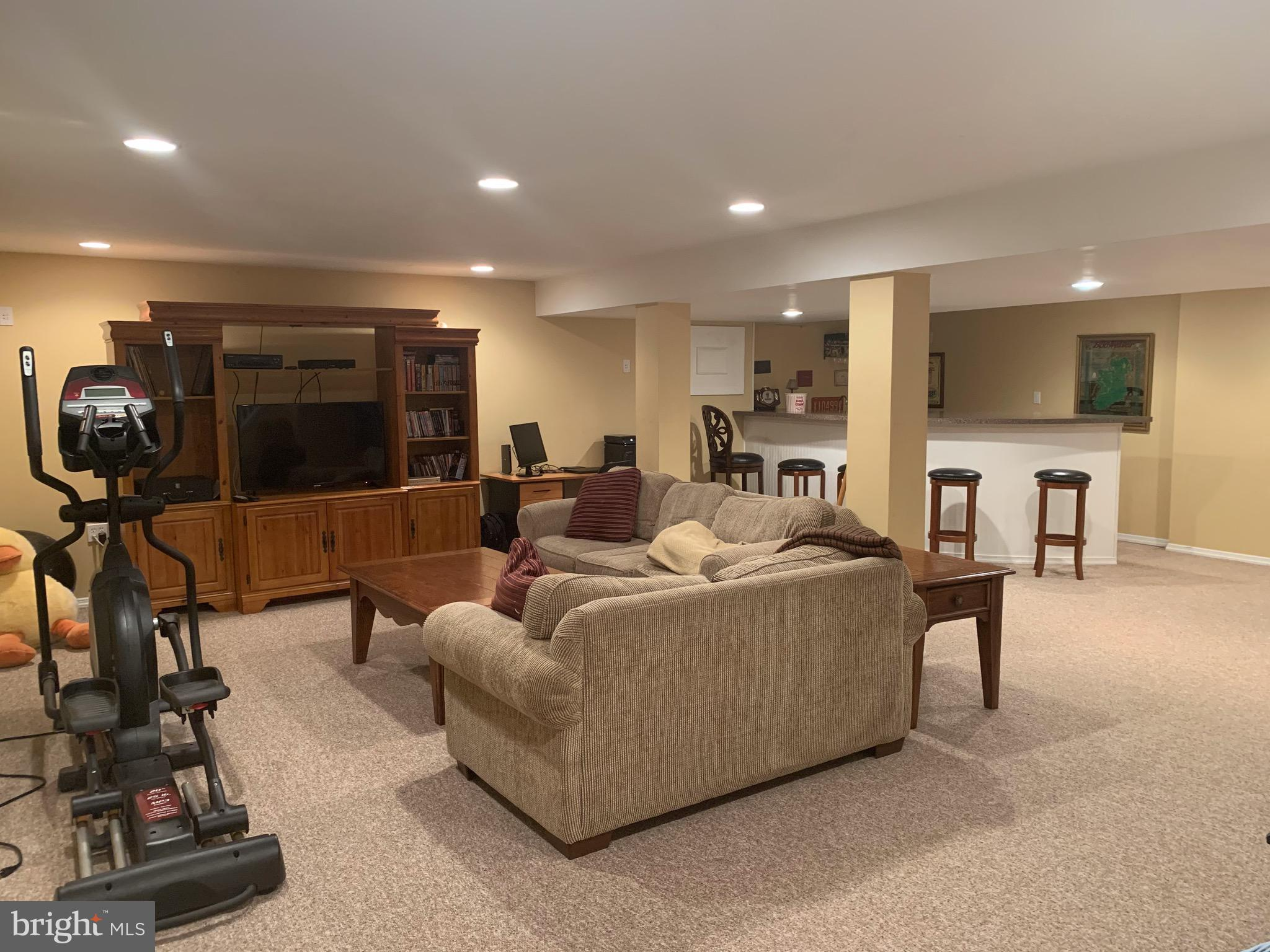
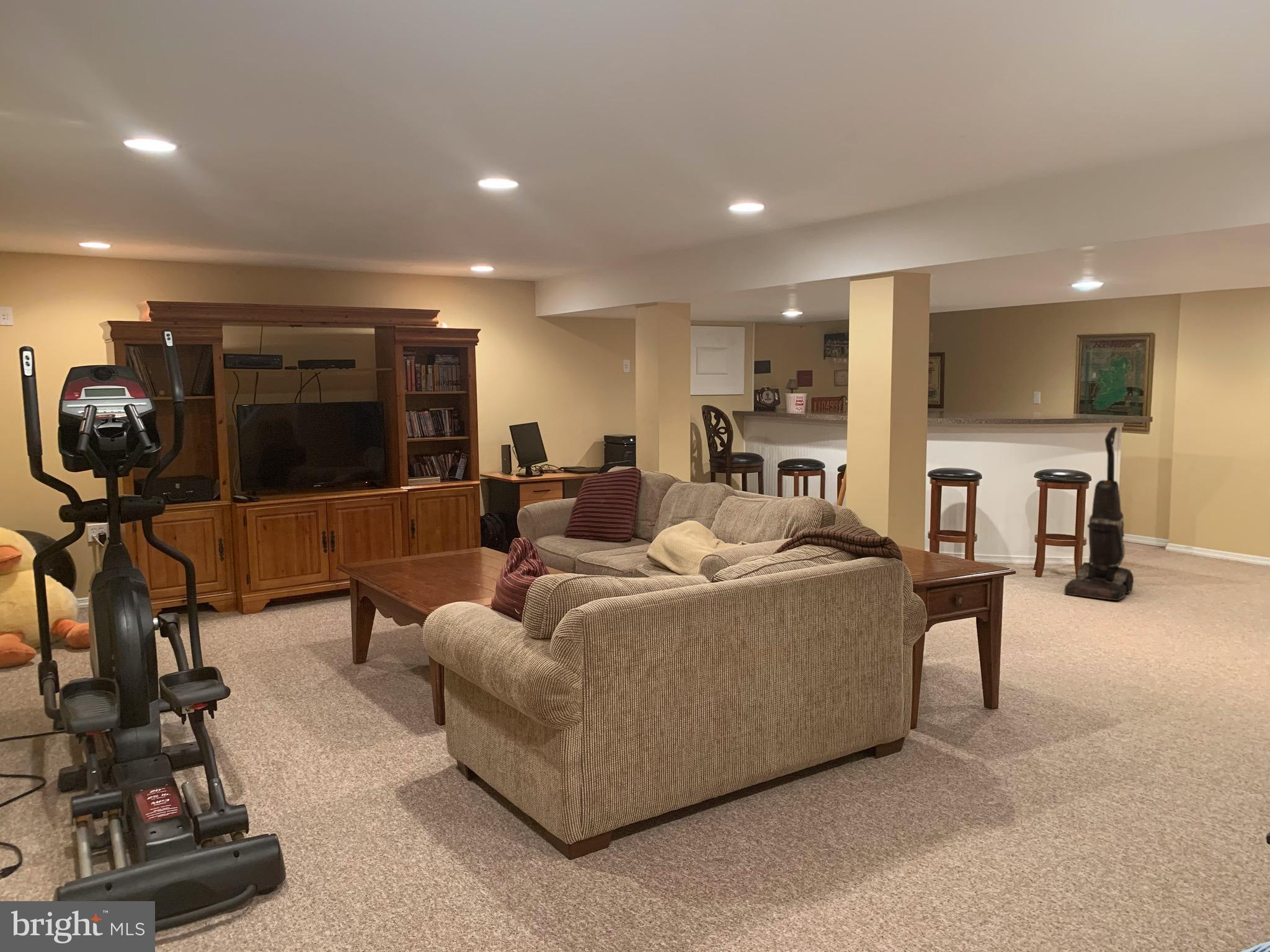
+ vacuum cleaner (1101, 511)
